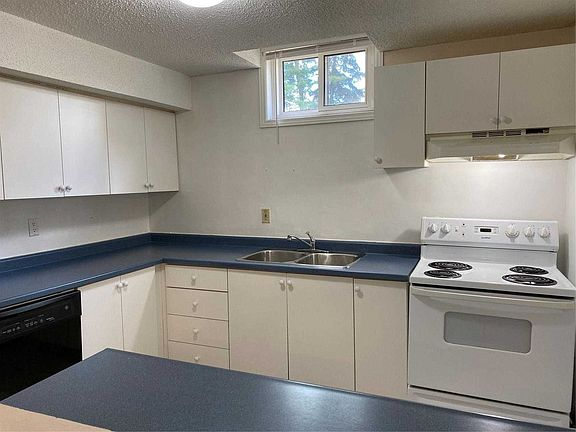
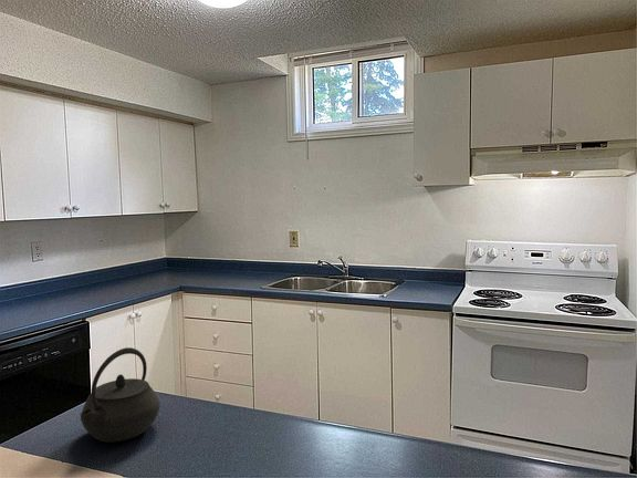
+ kettle (116, 393)
